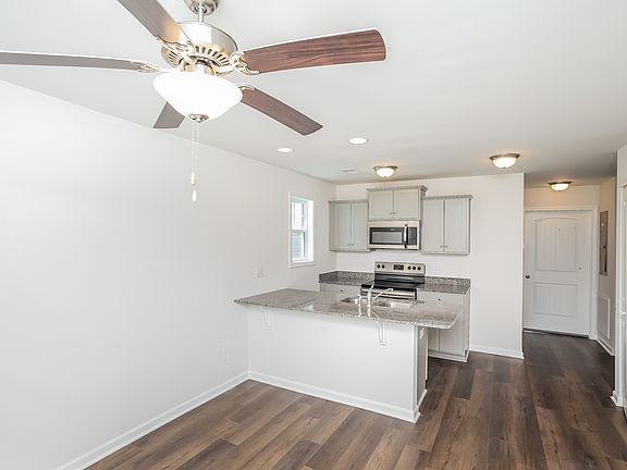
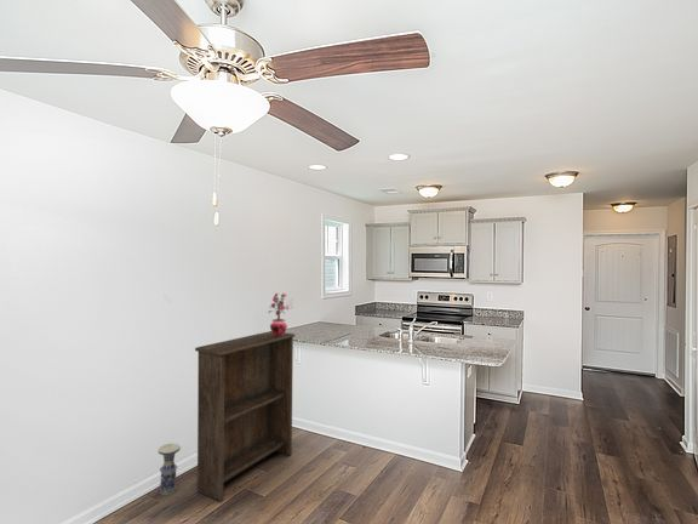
+ vase (168, 468)
+ bookshelf (248, 405)
+ potted plant (278, 313)
